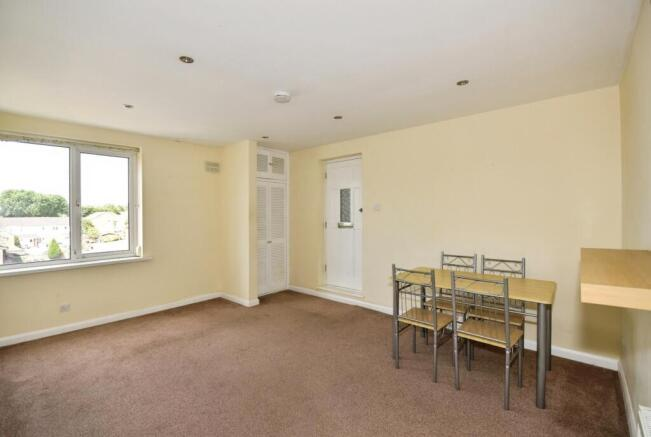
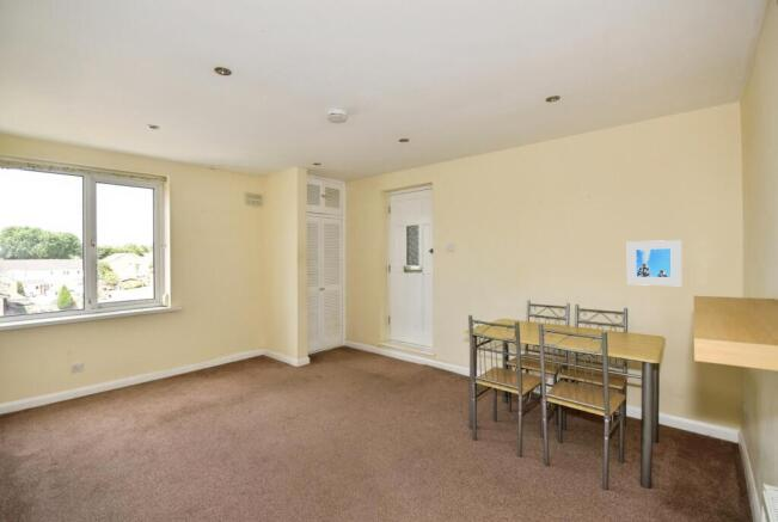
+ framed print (653, 263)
